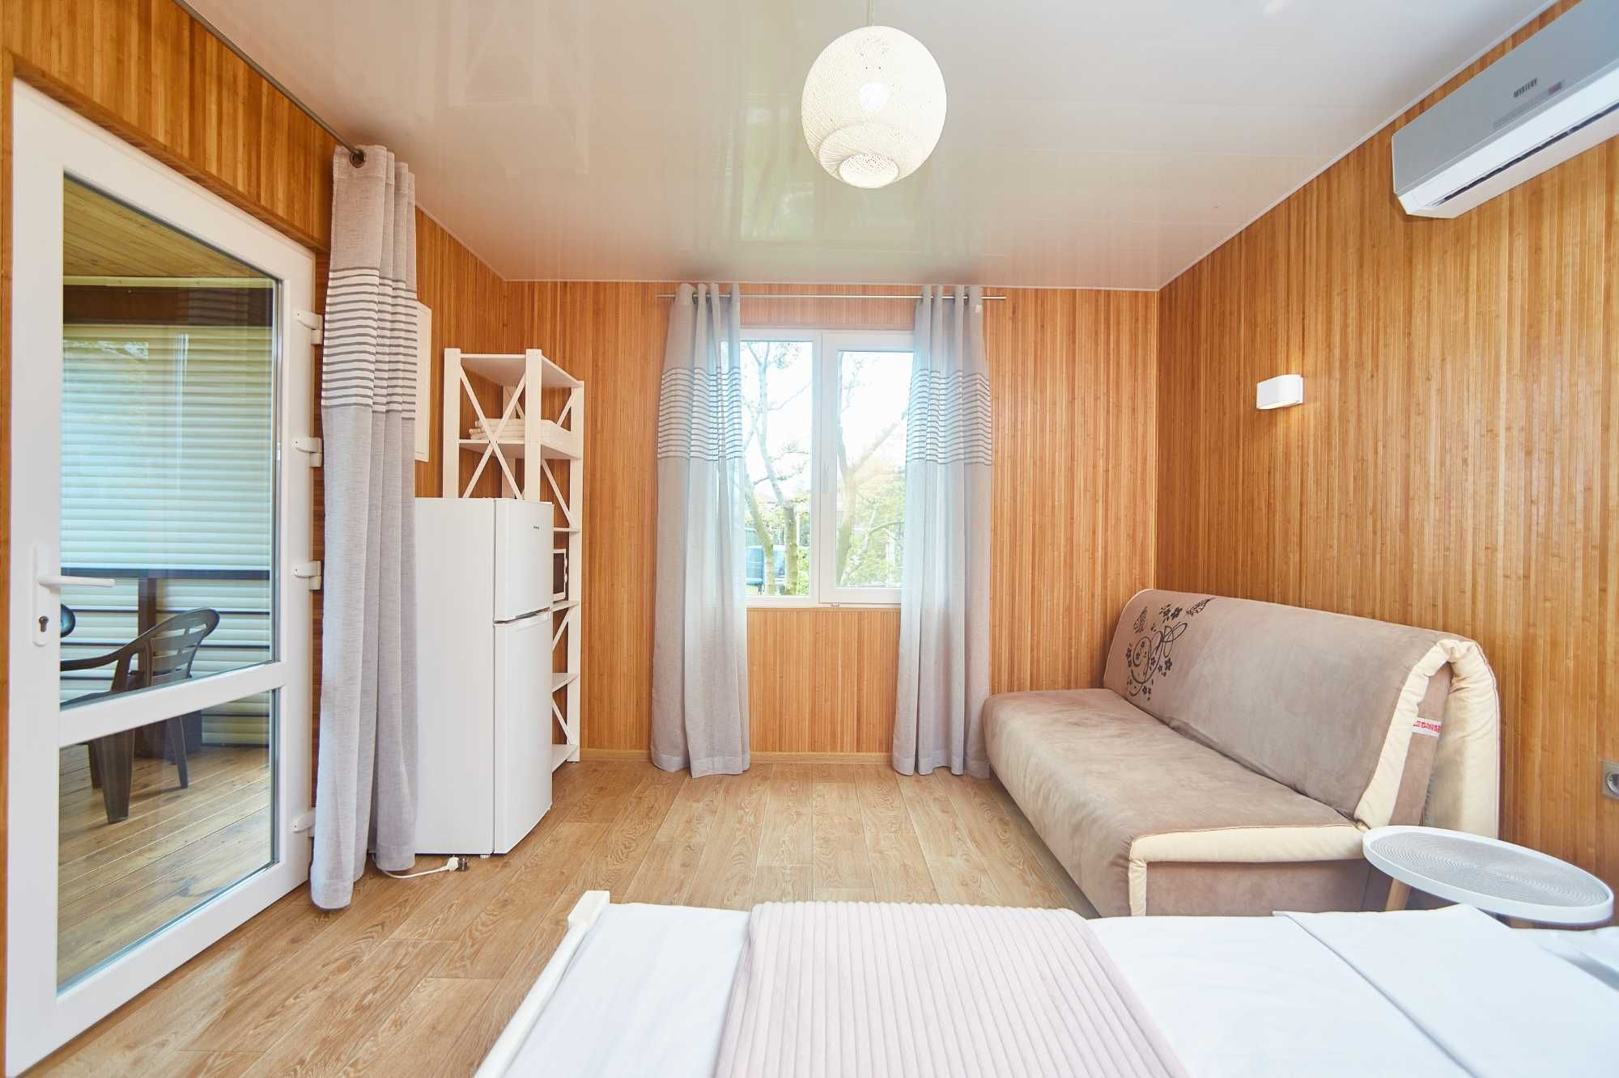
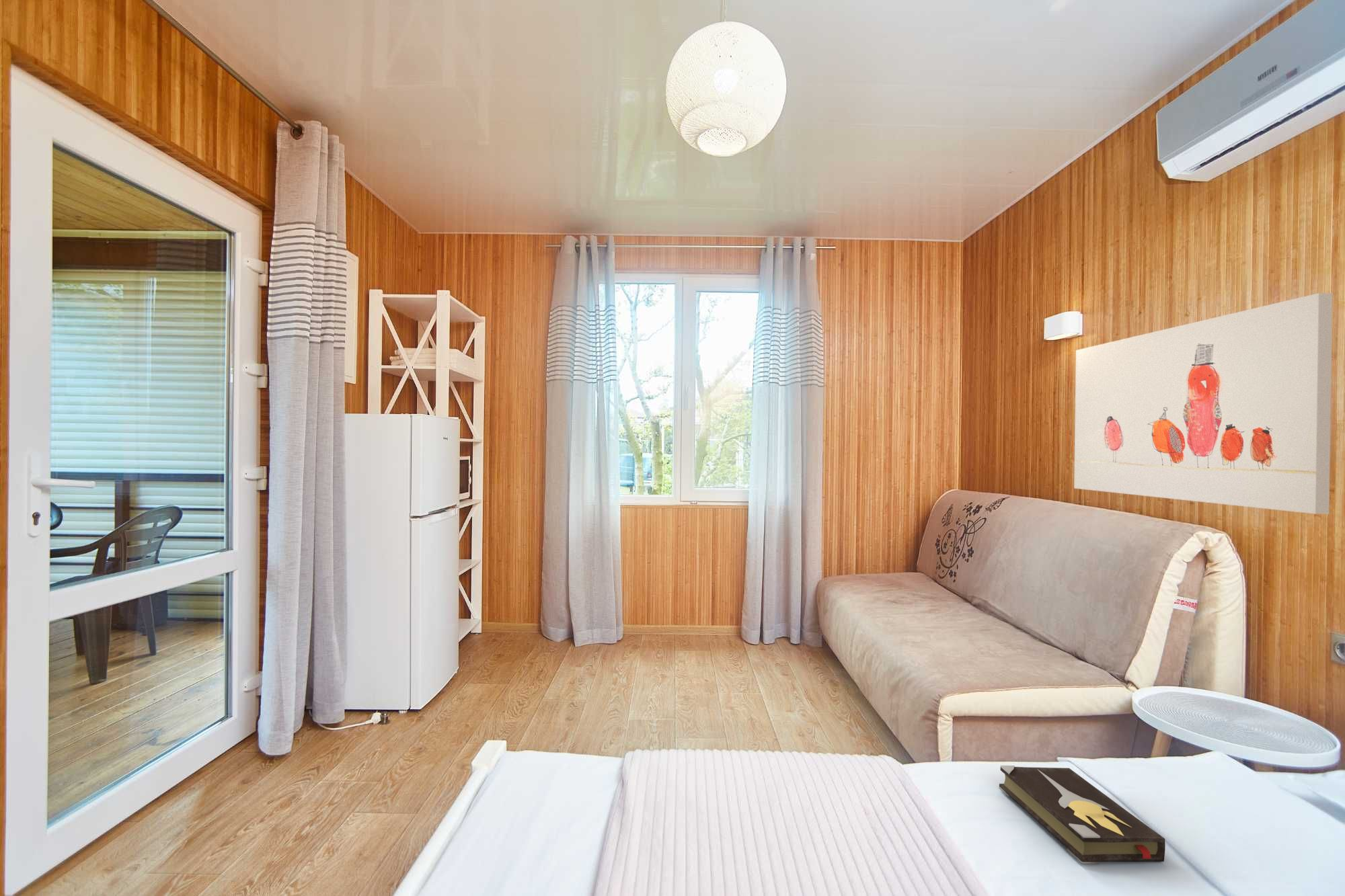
+ hardback book (1074, 808)
+ wall art (1173, 413)
